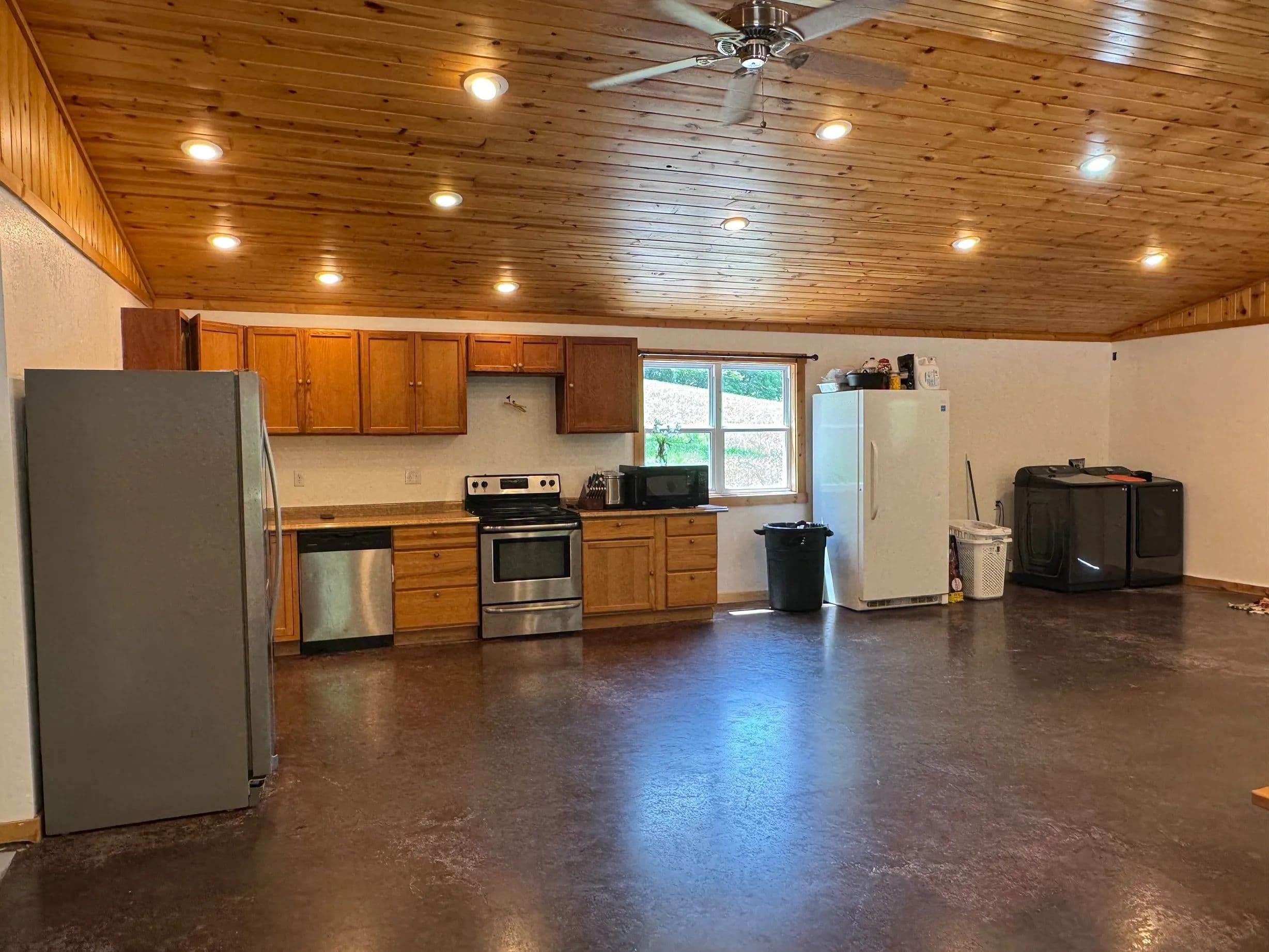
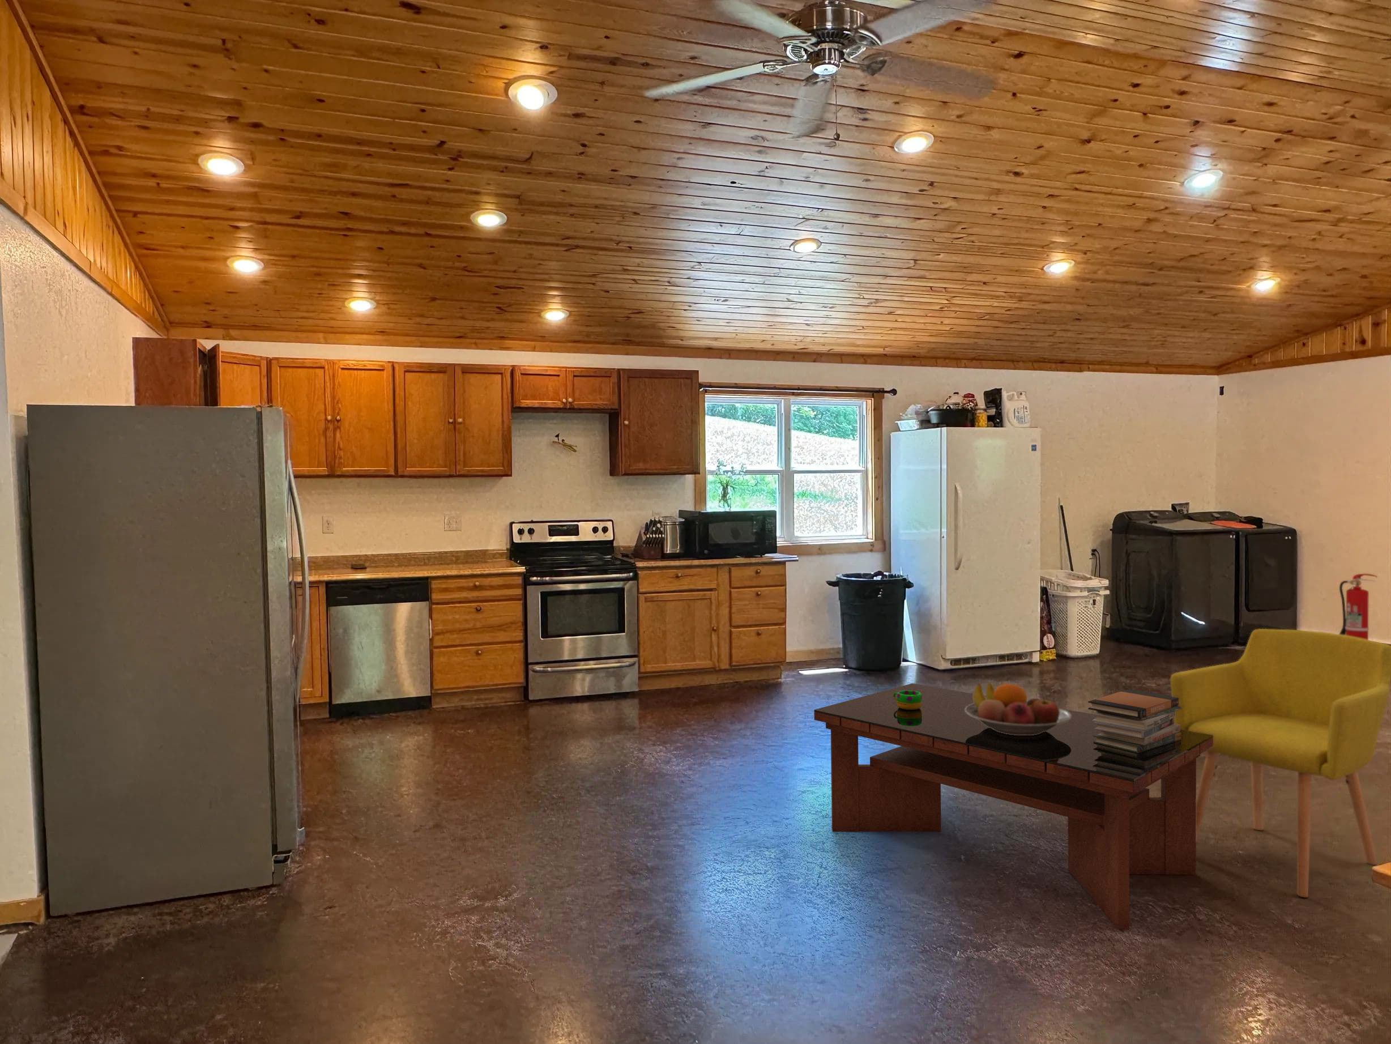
+ chair (1285, 748)
+ fire extinguisher (1355, 612)
+ mug (907, 699)
+ coffee table (1000, 785)
+ book stack (1135, 719)
+ fruit bowl (1016, 707)
